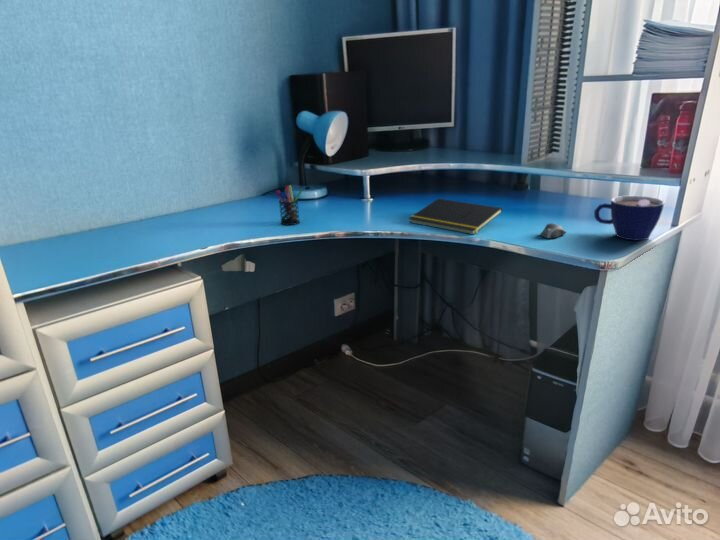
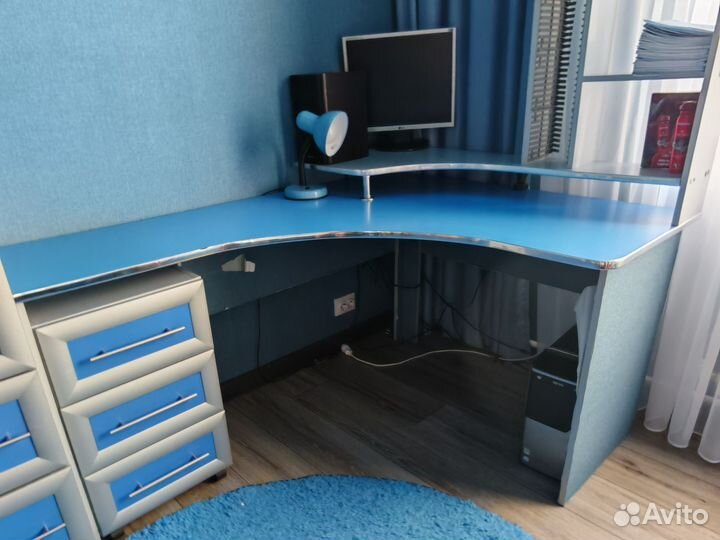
- pen holder (290, 203)
- computer mouse (553, 229)
- notepad (454, 215)
- cup (626, 217)
